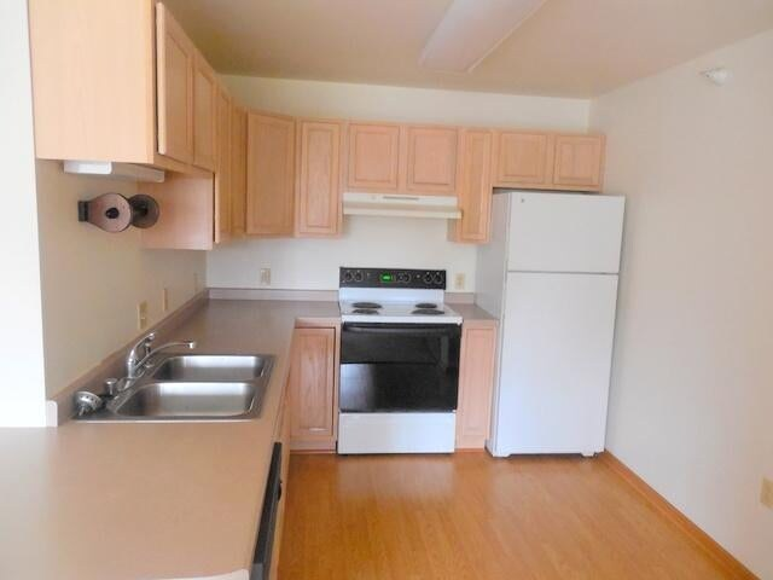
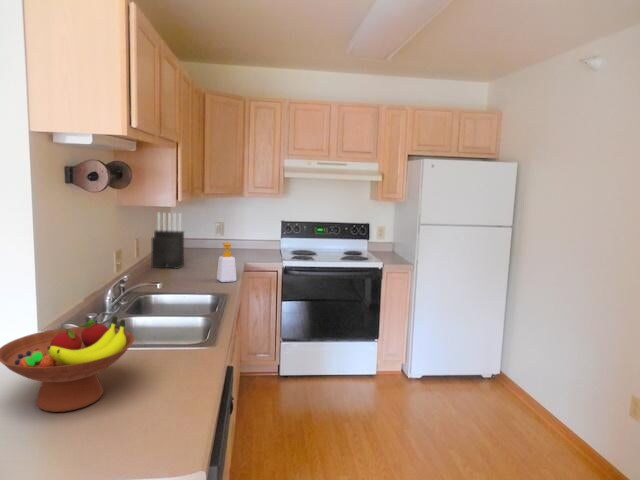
+ soap bottle (225, 261)
+ knife block (167, 240)
+ fruit bowl (69, 361)
